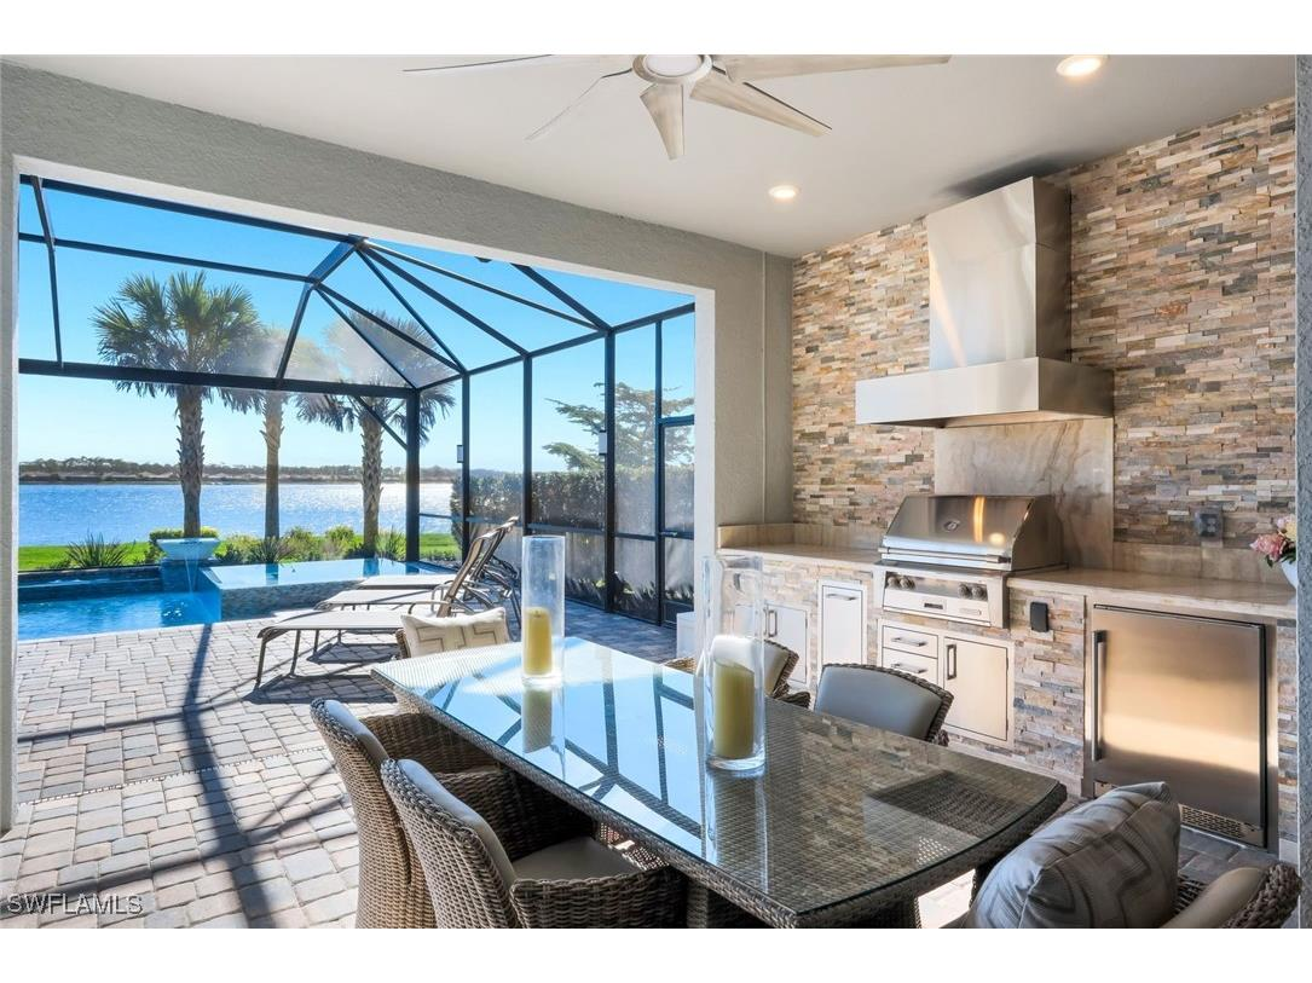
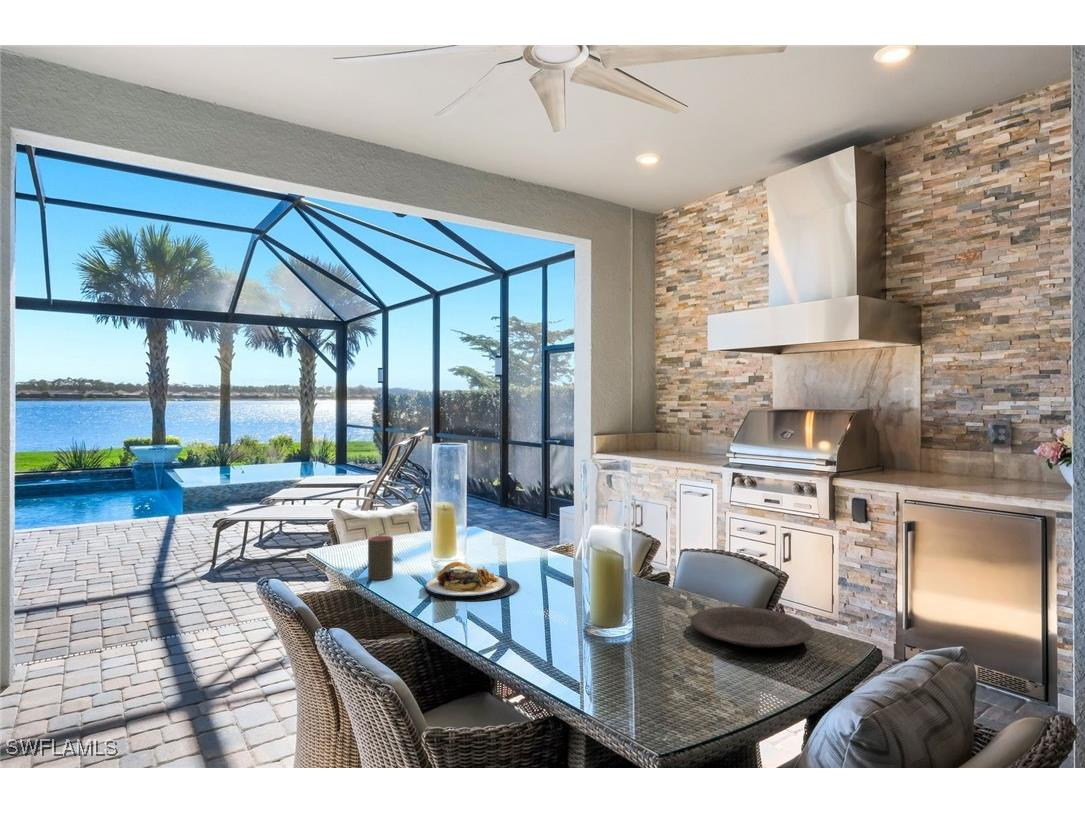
+ plate (472, 573)
+ plate (750, 629)
+ cup (380, 557)
